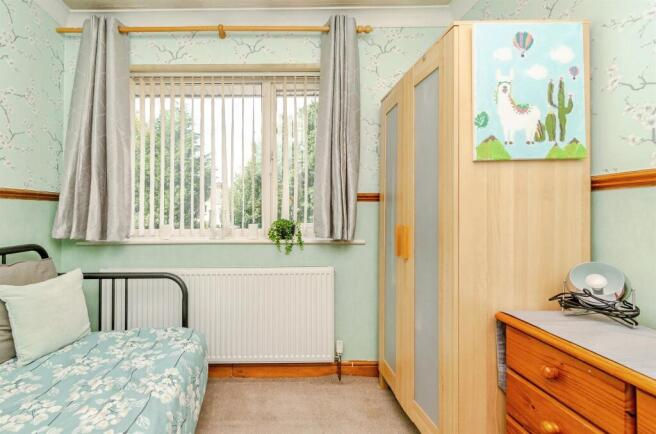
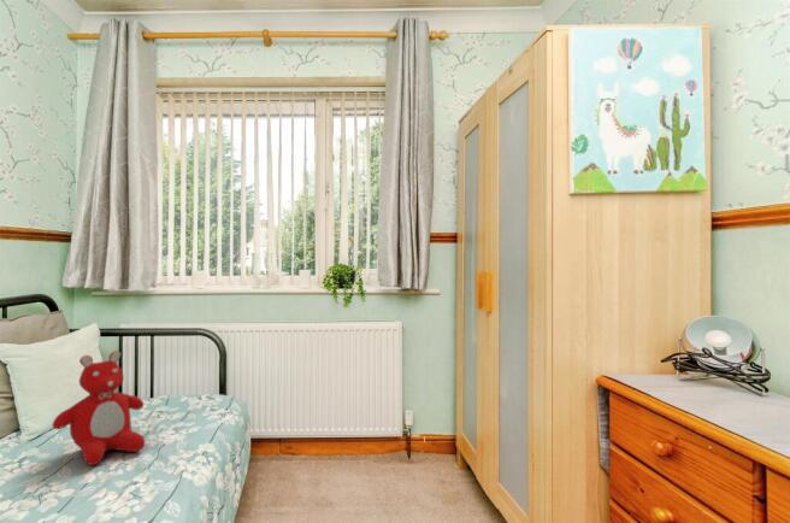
+ teddy bear (106, 402)
